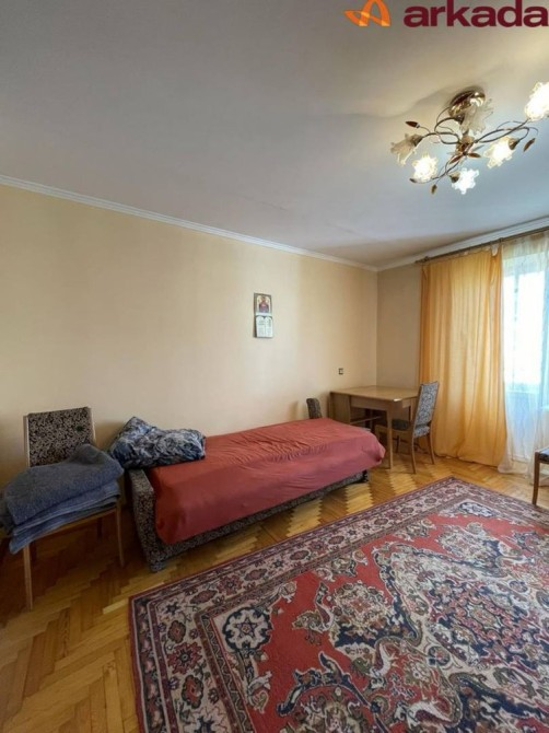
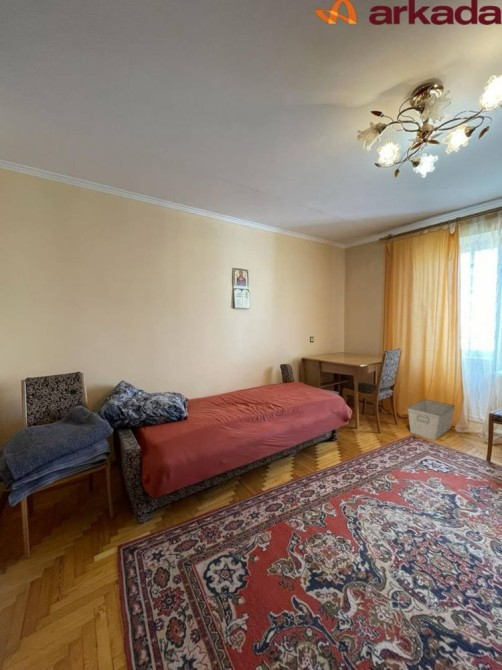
+ storage bin (431, 418)
